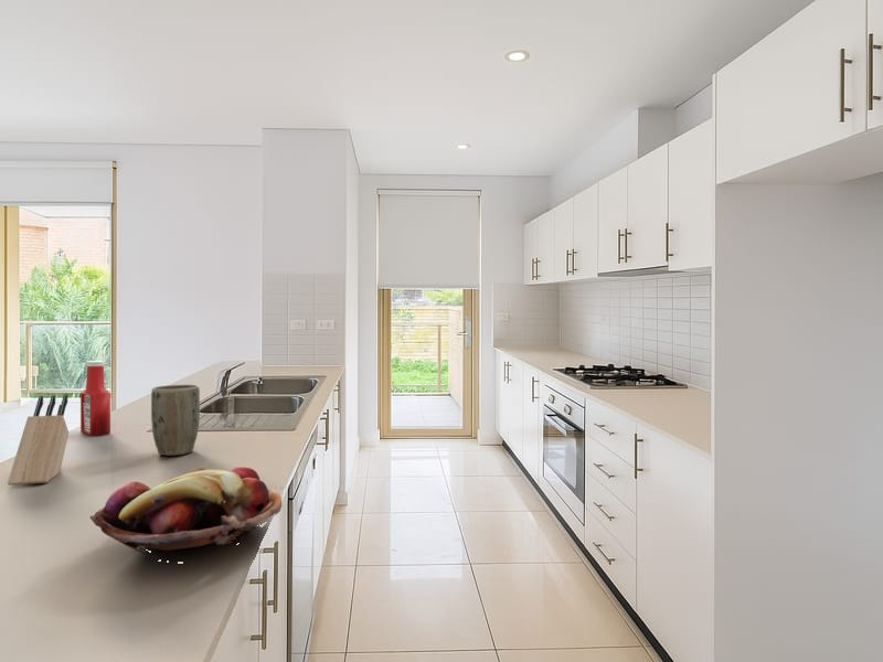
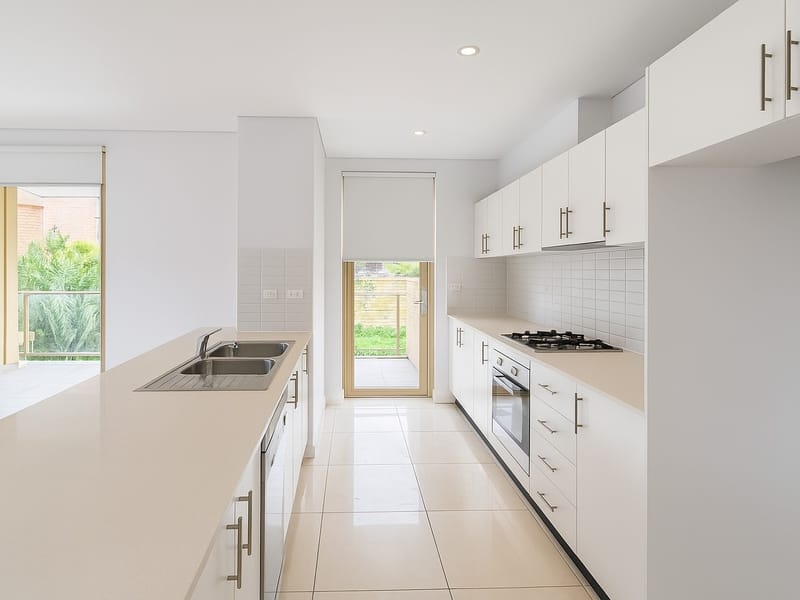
- fruit basket (196, 504)
- soap bottle (95, 396)
- knife block (42, 436)
- plant pot (175, 419)
